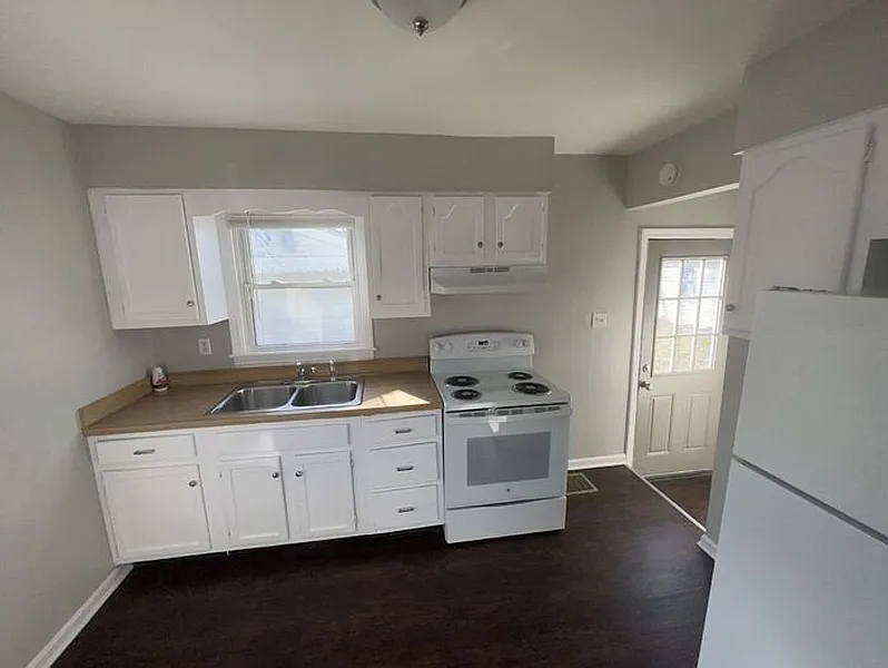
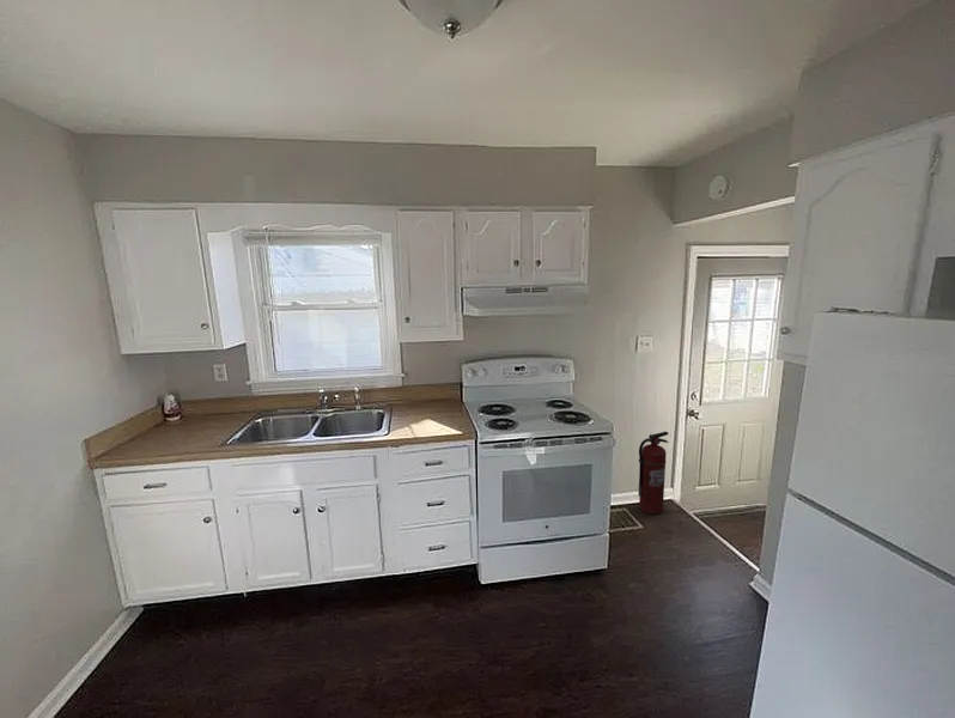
+ fire extinguisher (652, 470)
